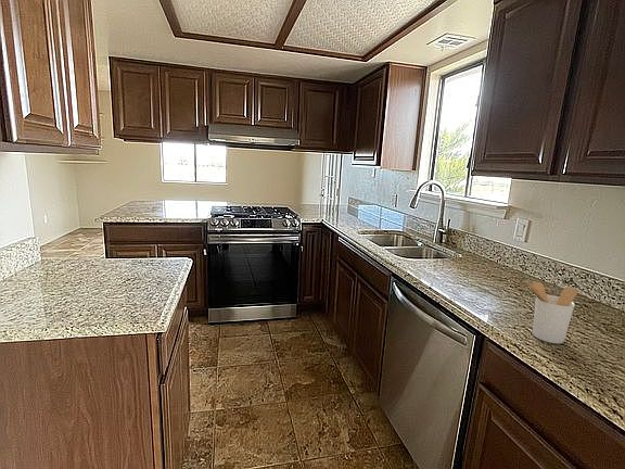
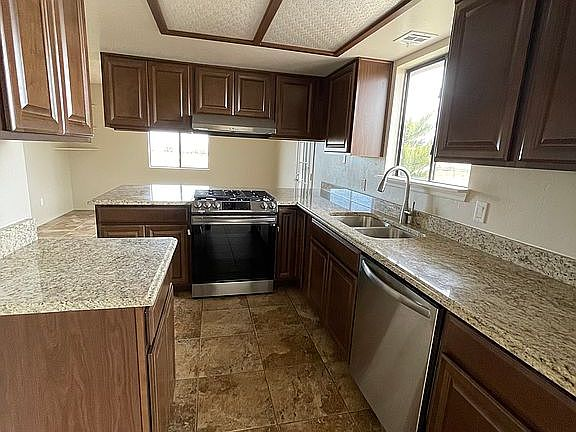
- utensil holder (545, 309)
